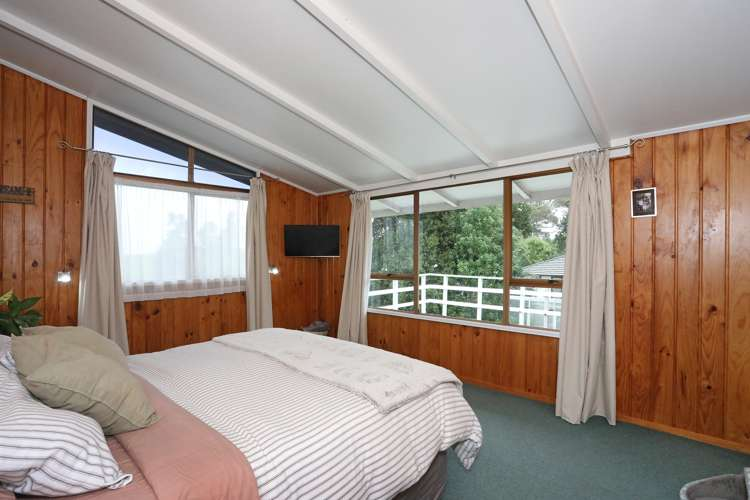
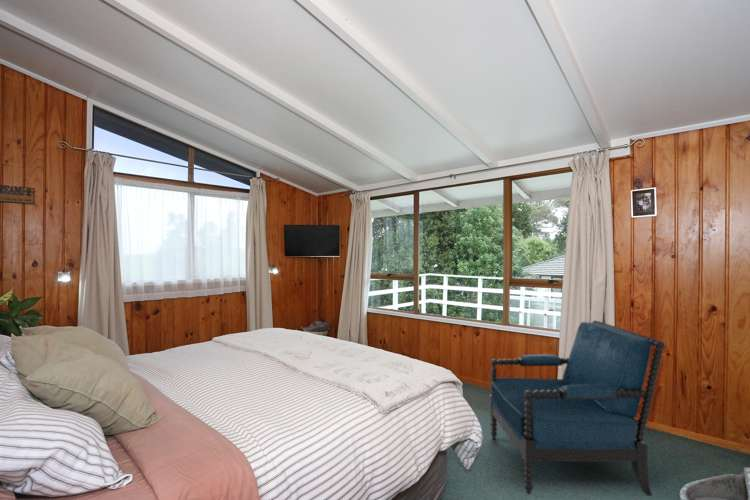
+ chair (564, 394)
